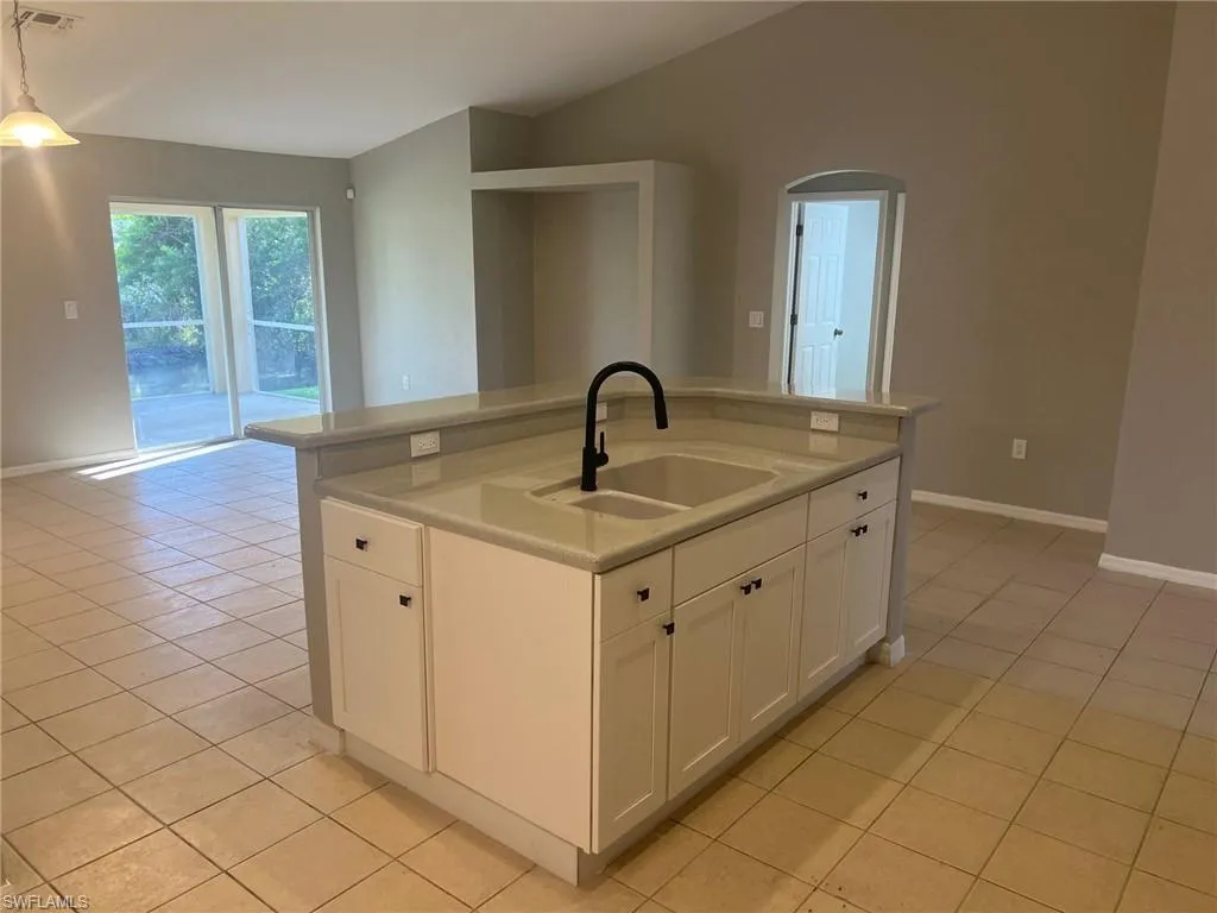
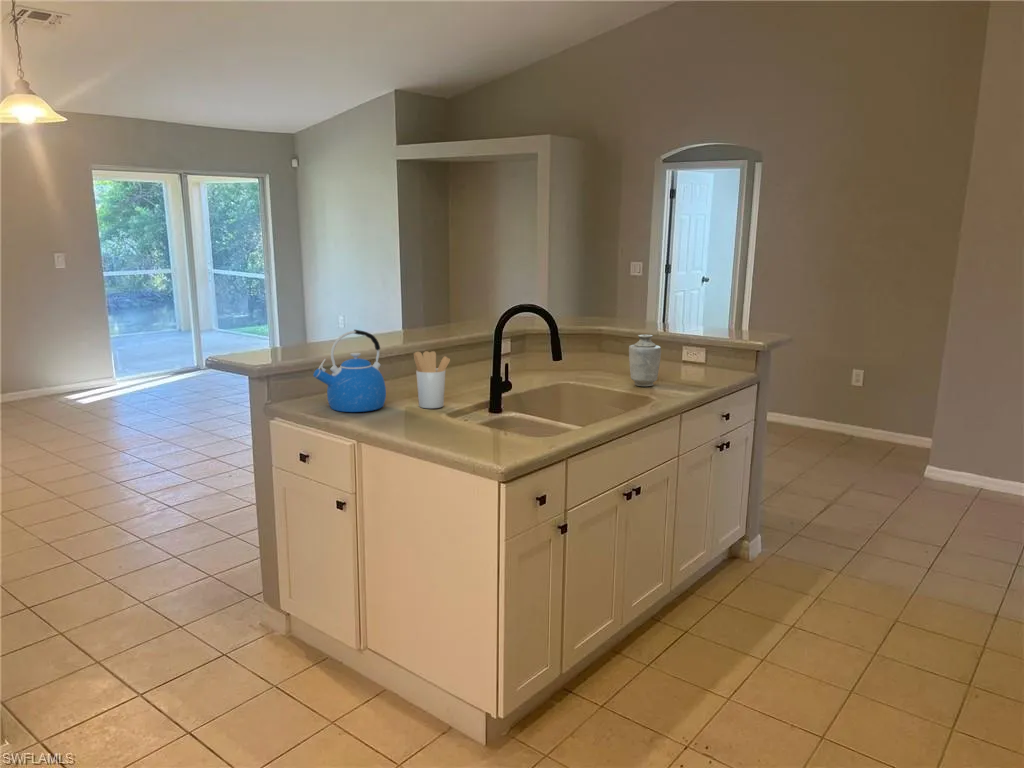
+ vase (644, 360)
+ kettle (349, 369)
+ utensil holder (429, 378)
